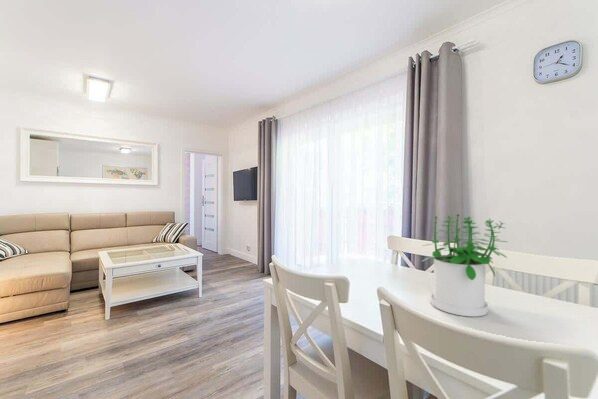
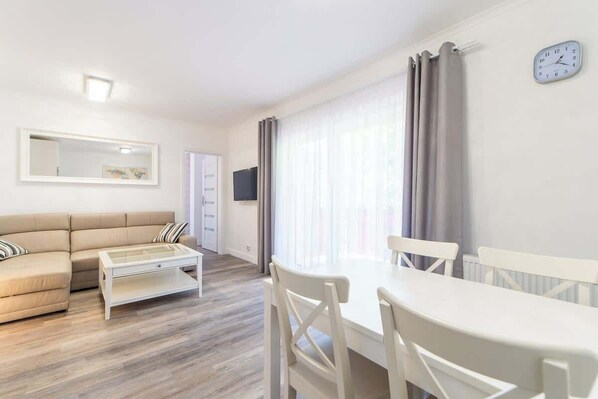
- potted plant (463, 259)
